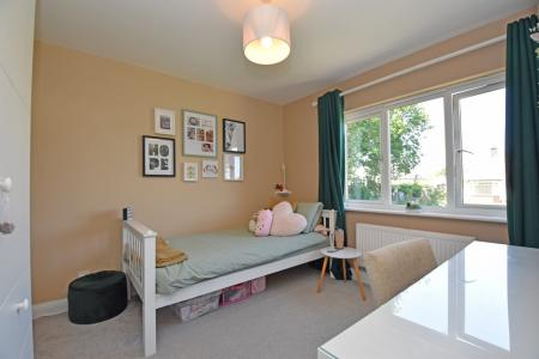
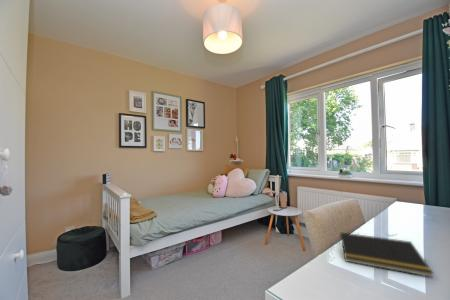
+ notepad (379, 251)
